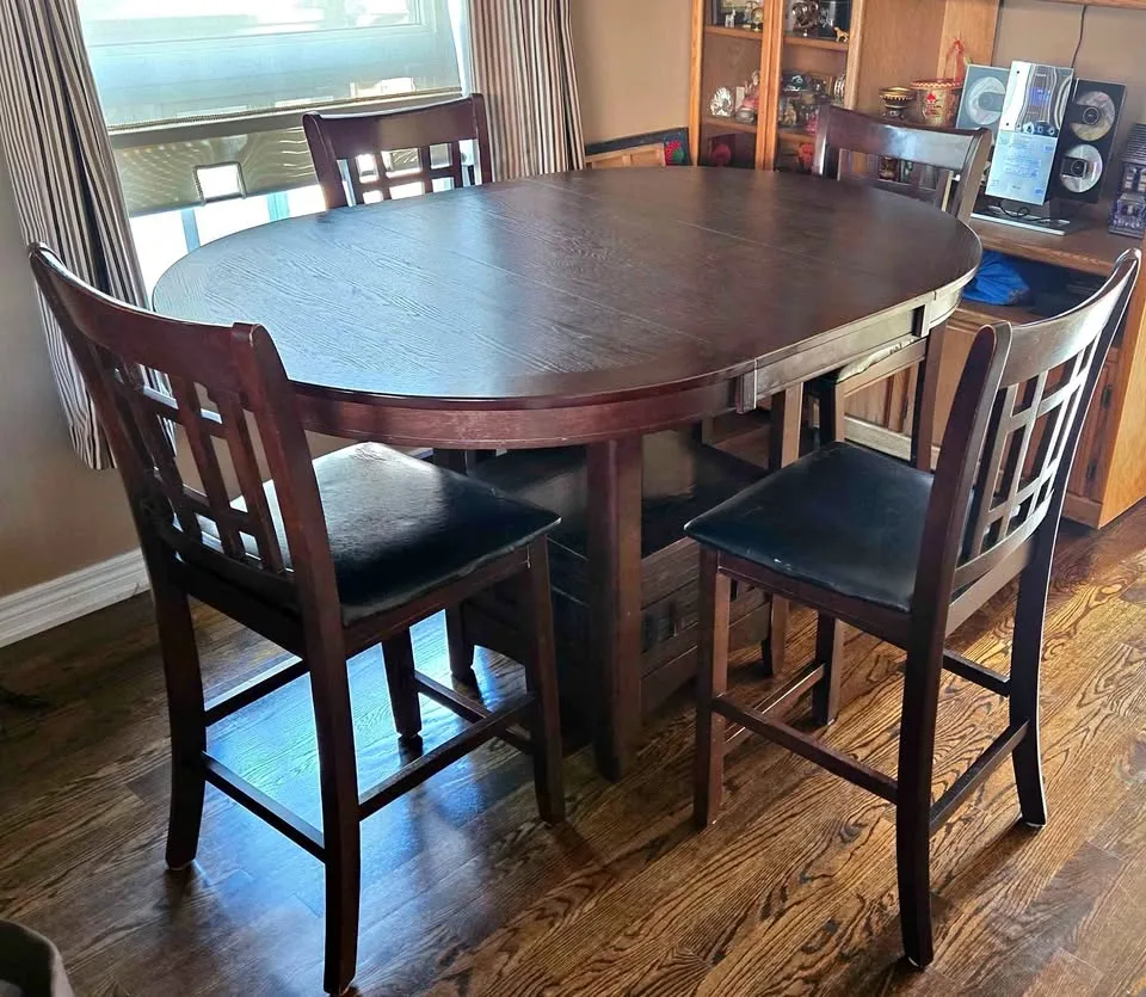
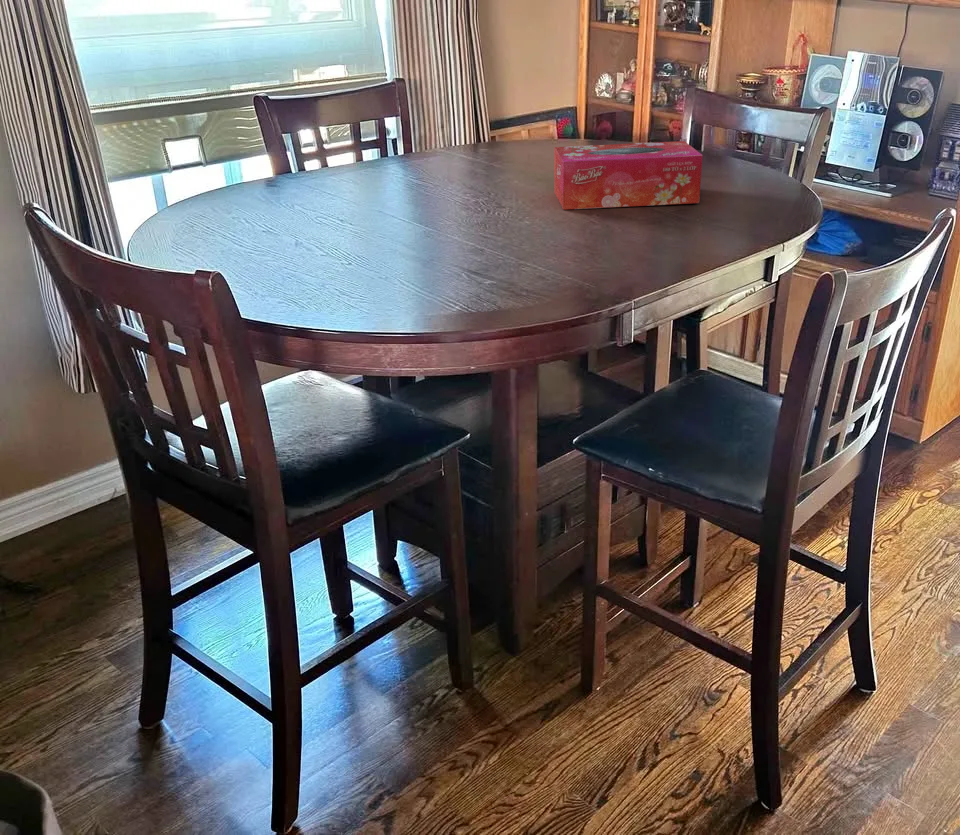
+ tissue box (625, 174)
